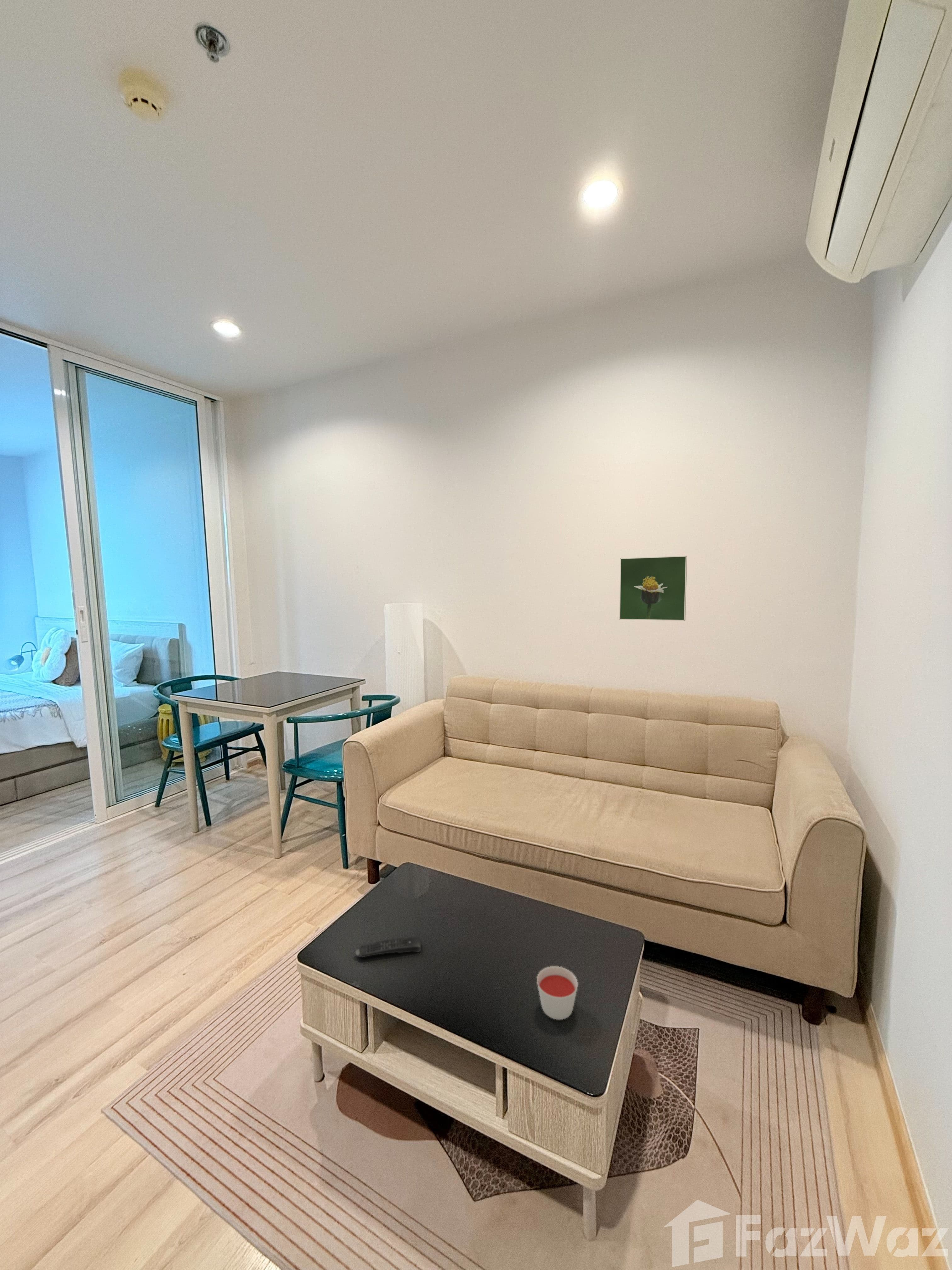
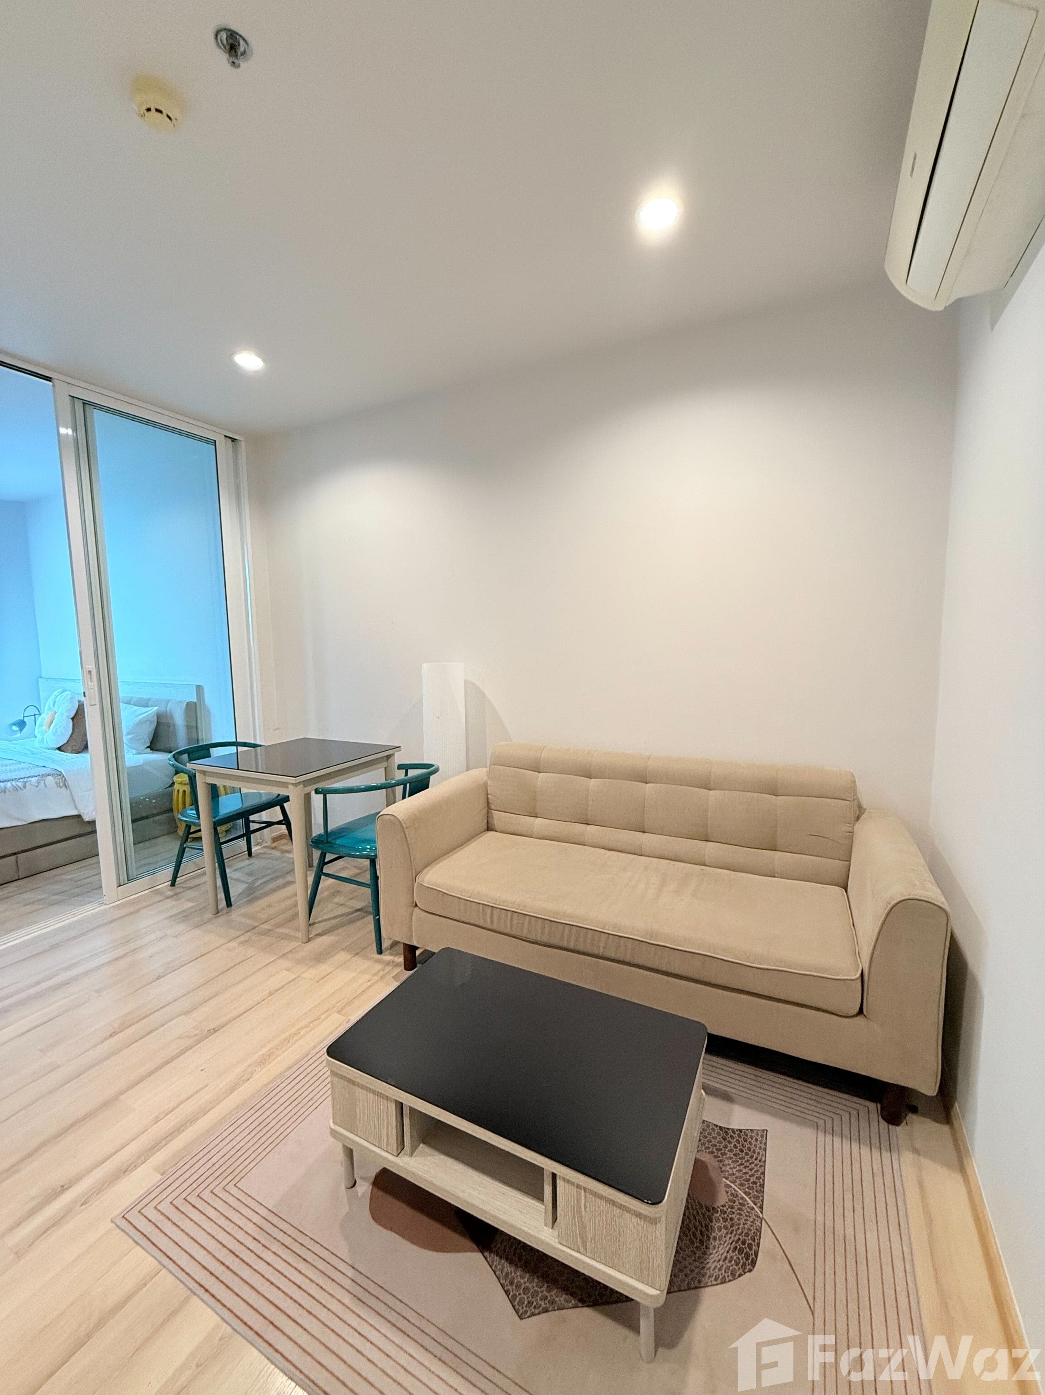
- remote control (388, 948)
- candle (557, 994)
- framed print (652, 589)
